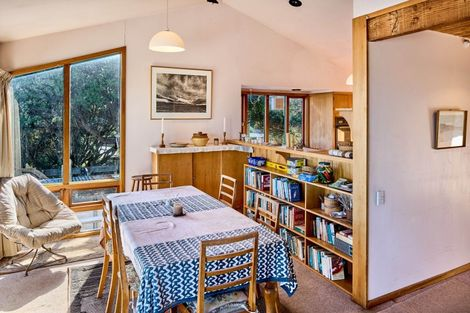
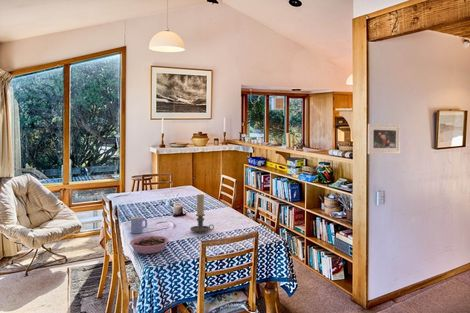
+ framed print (384, 139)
+ bowl (149, 244)
+ candle holder (202, 212)
+ mug (139, 224)
